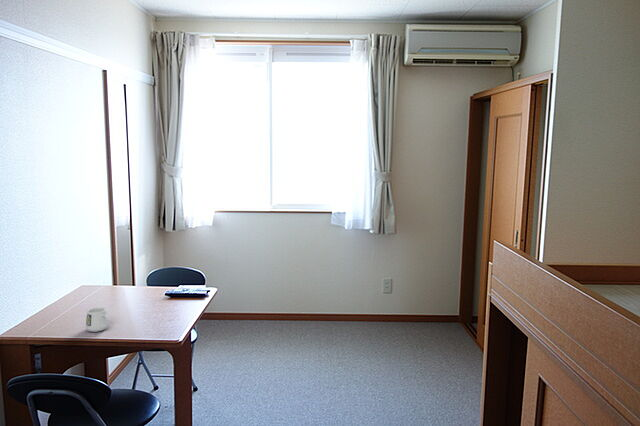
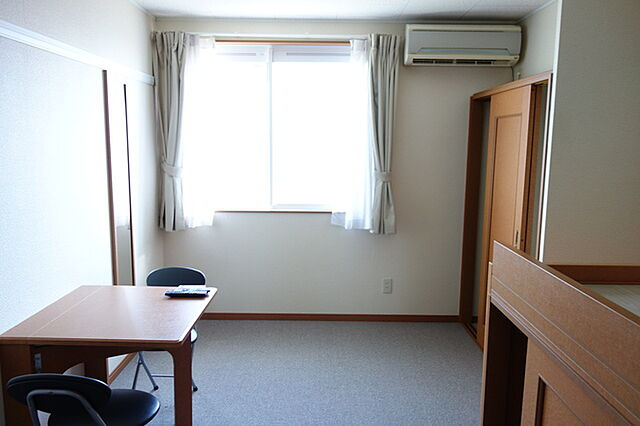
- mug (99, 320)
